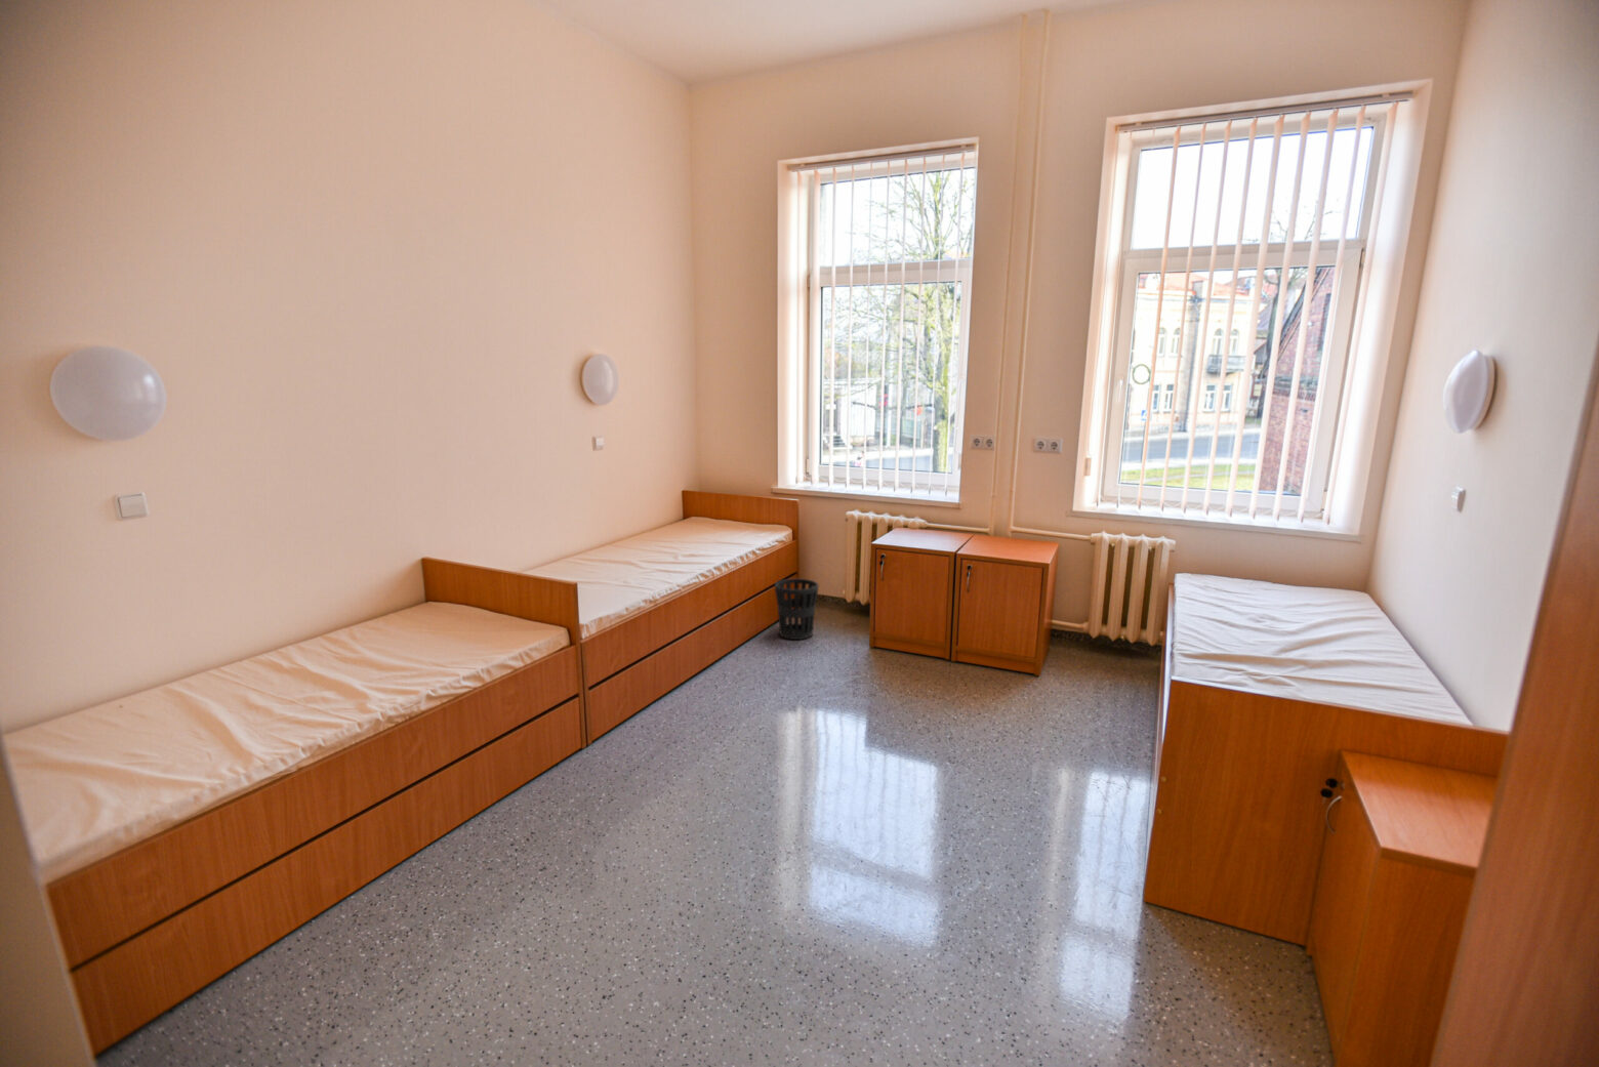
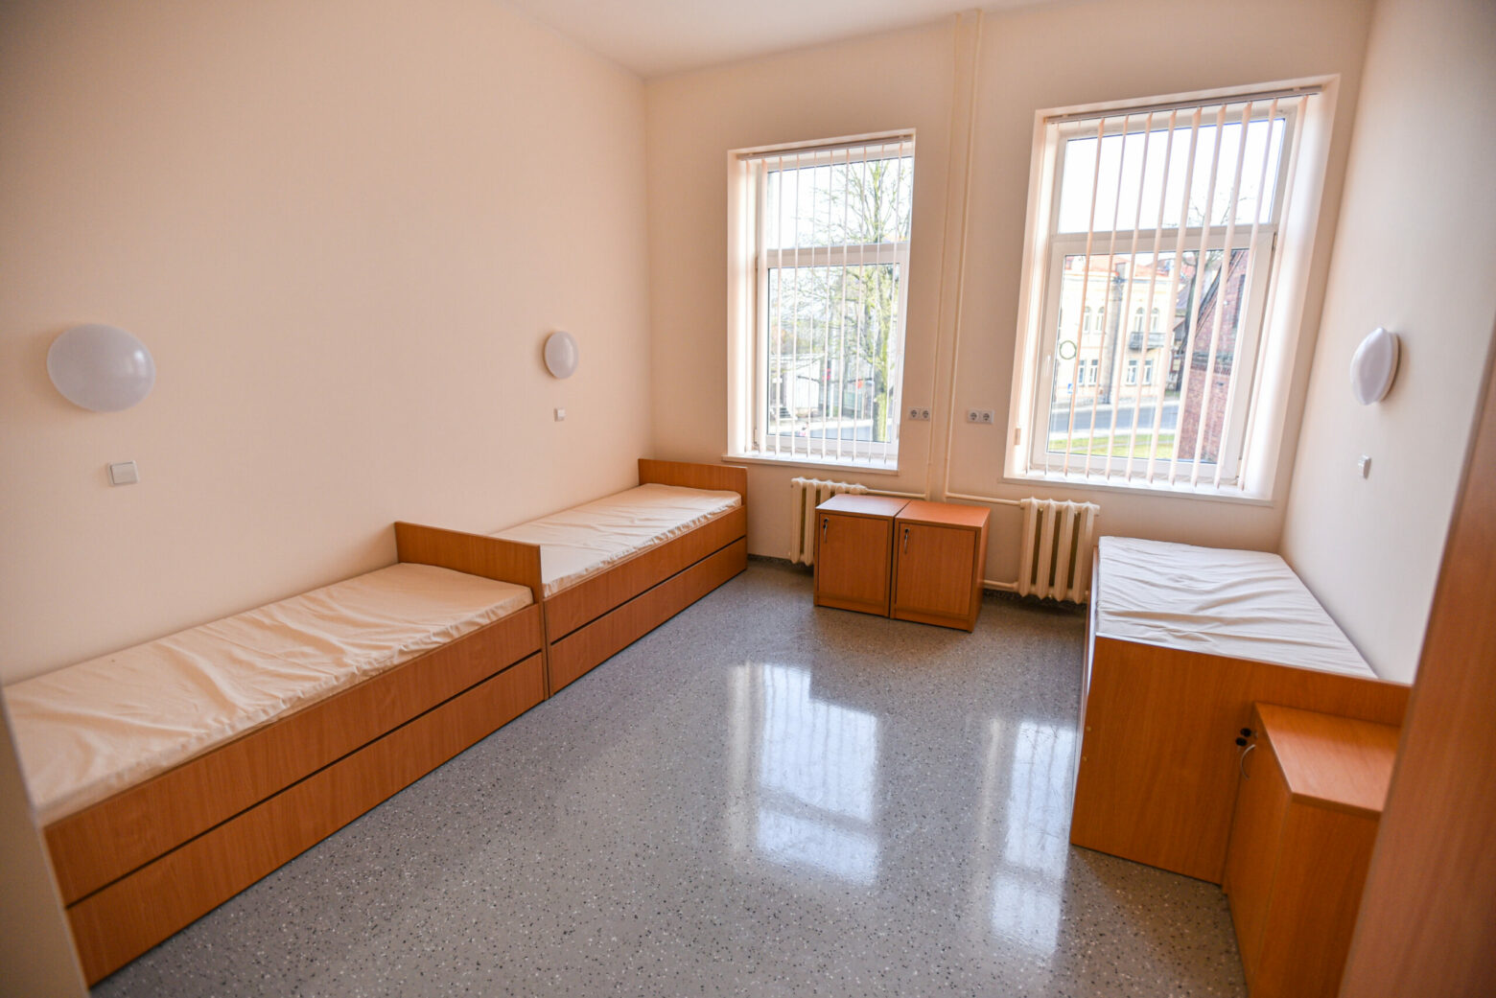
- wastebasket (797, 609)
